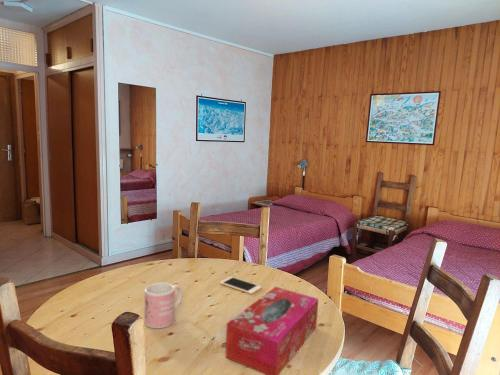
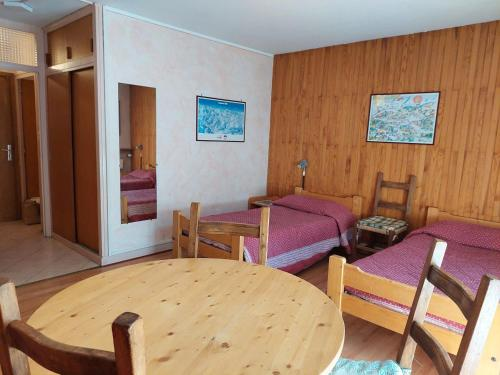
- mug (163, 302)
- cell phone (240, 284)
- tissue box (275, 325)
